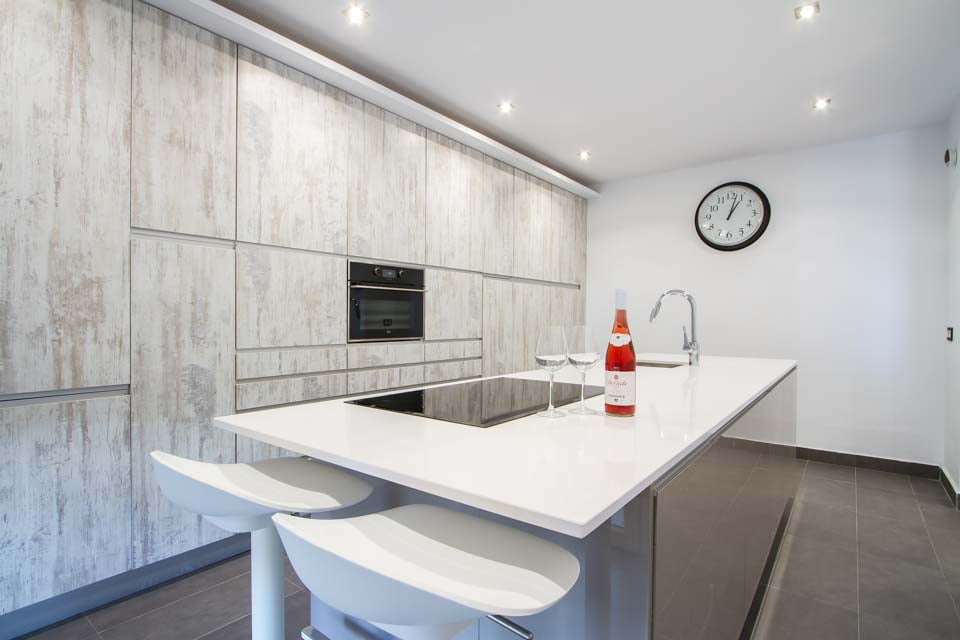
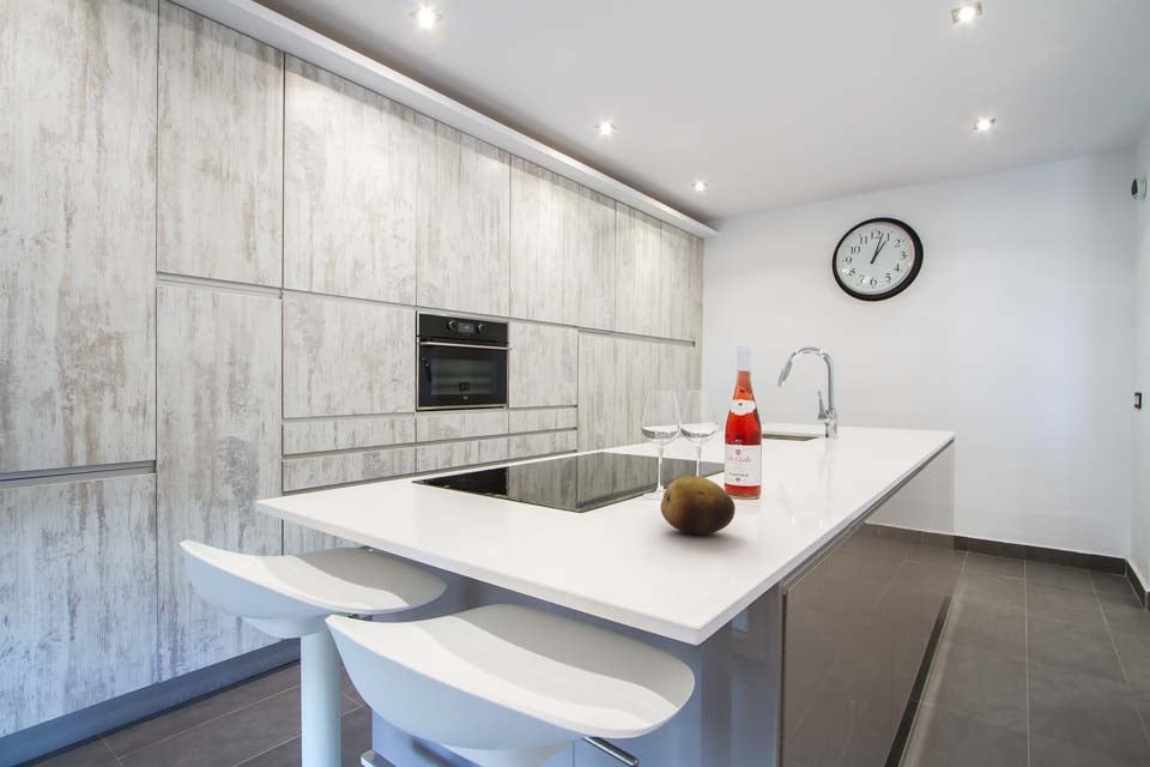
+ fruit (696, 503)
